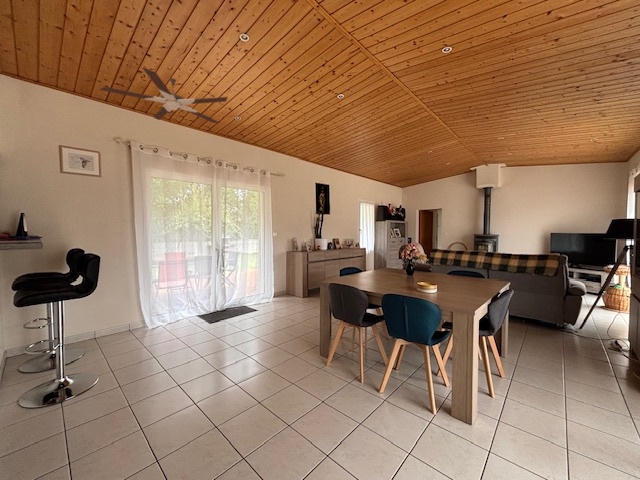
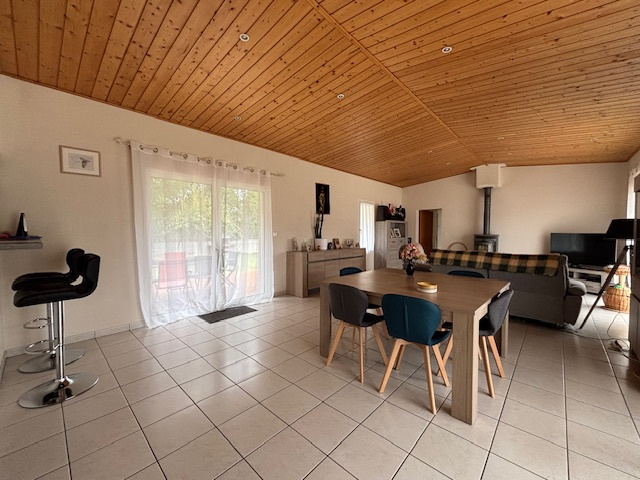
- ceiling fan (167, 93)
